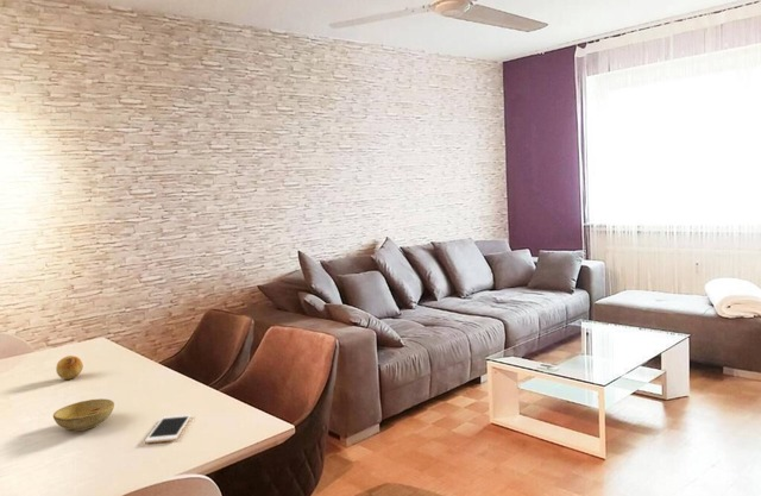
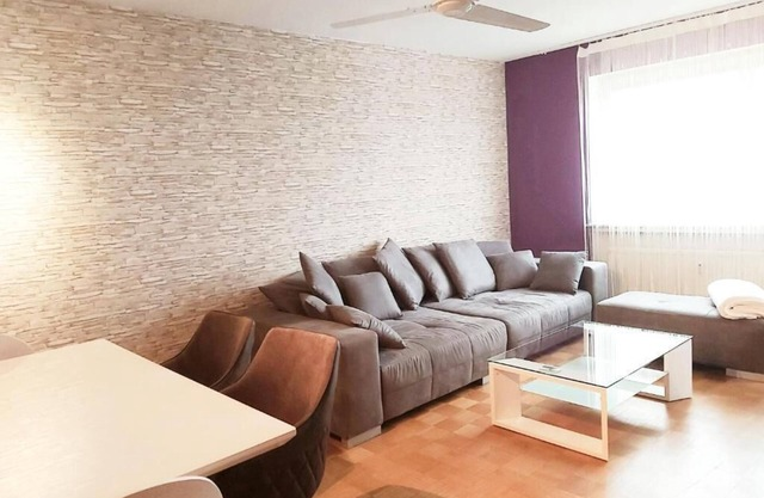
- fruit (69, 366)
- bowl (84, 415)
- cell phone (169, 427)
